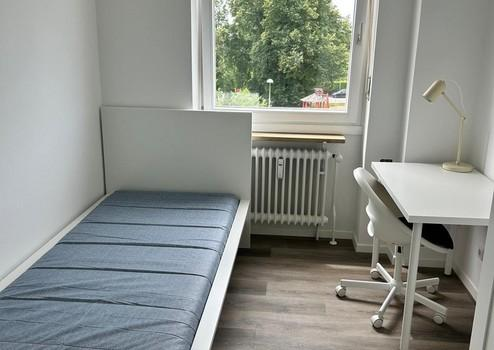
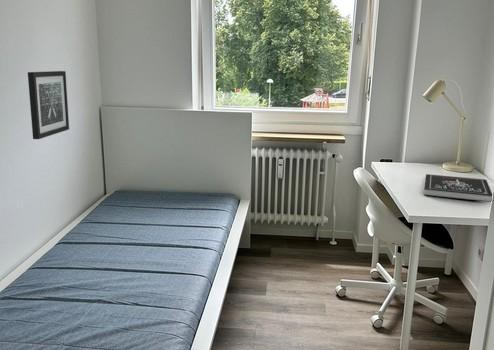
+ book (456, 187)
+ wall art (50, 103)
